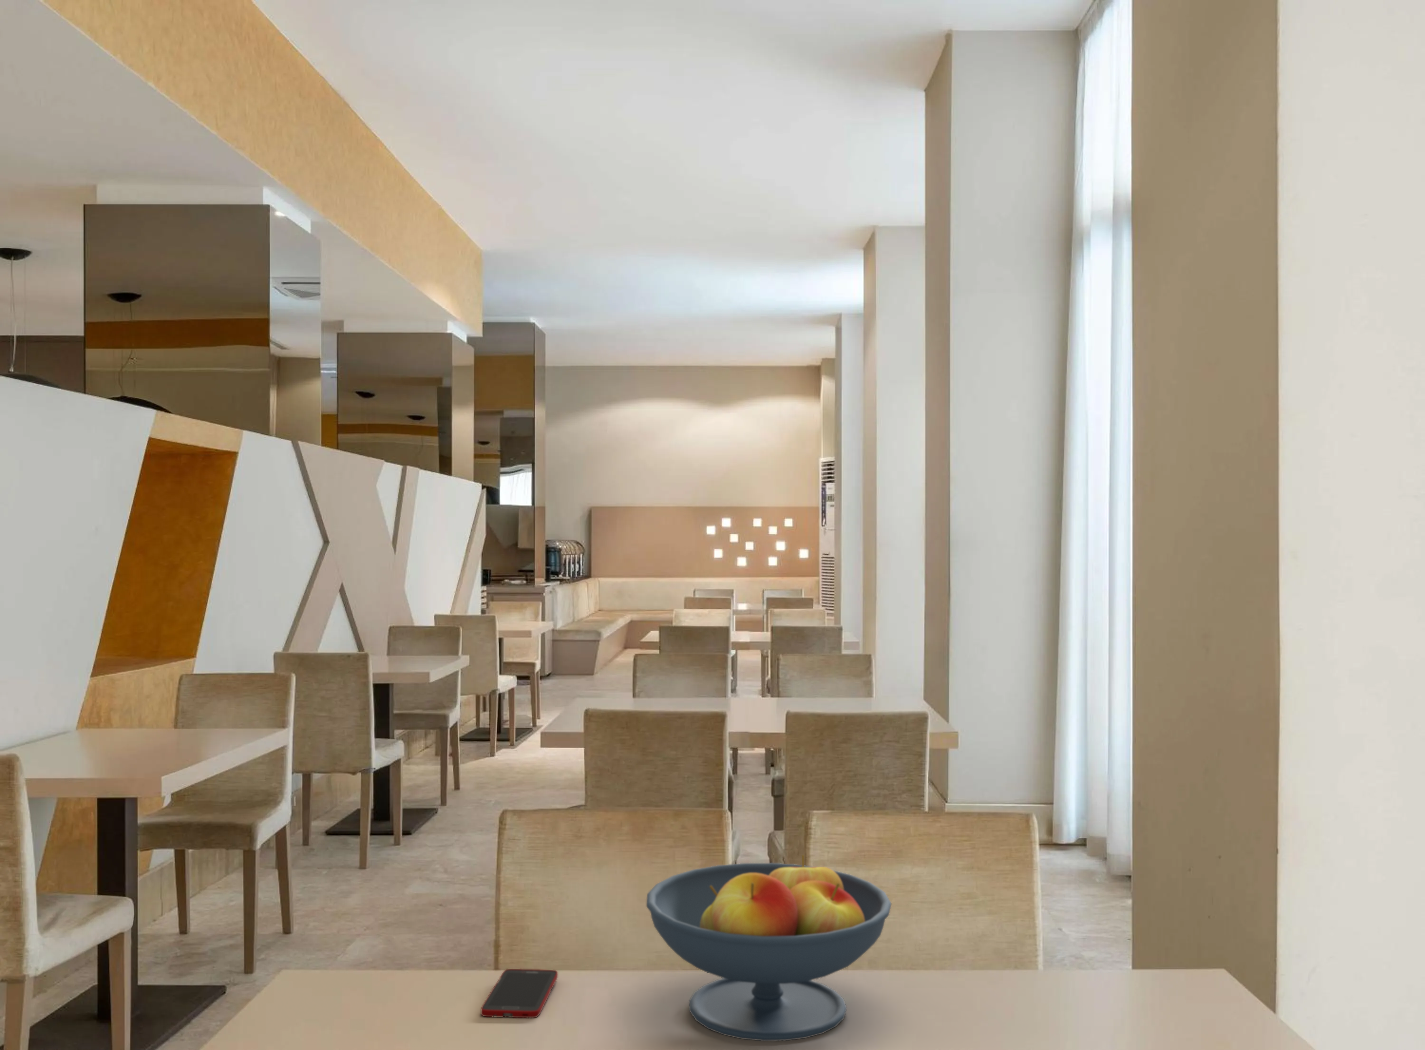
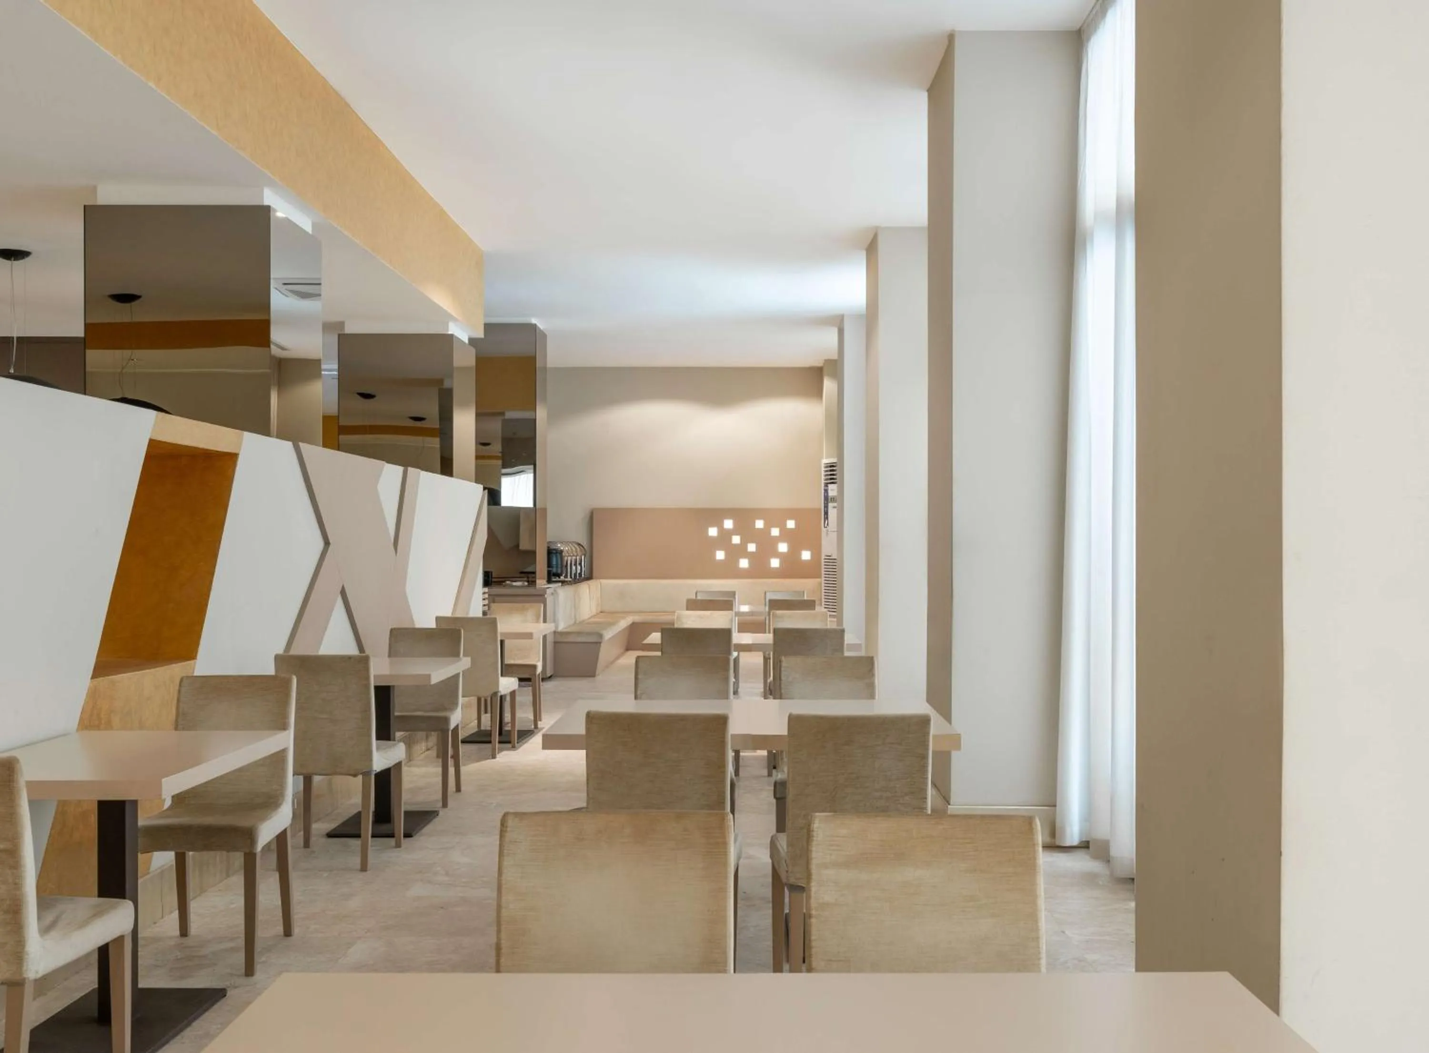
- fruit bowl (768, 933)
- cell phone (521, 992)
